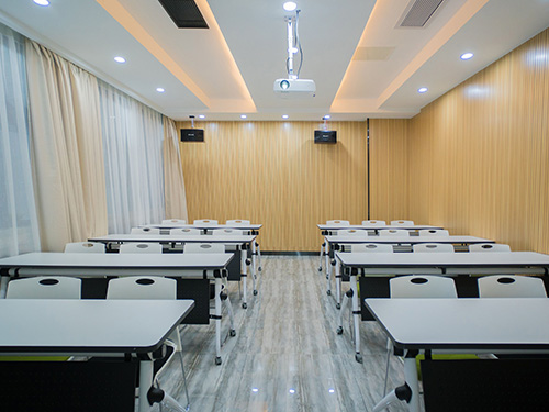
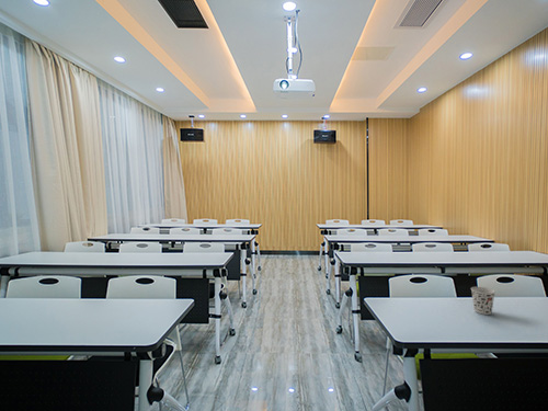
+ cup (482, 300)
